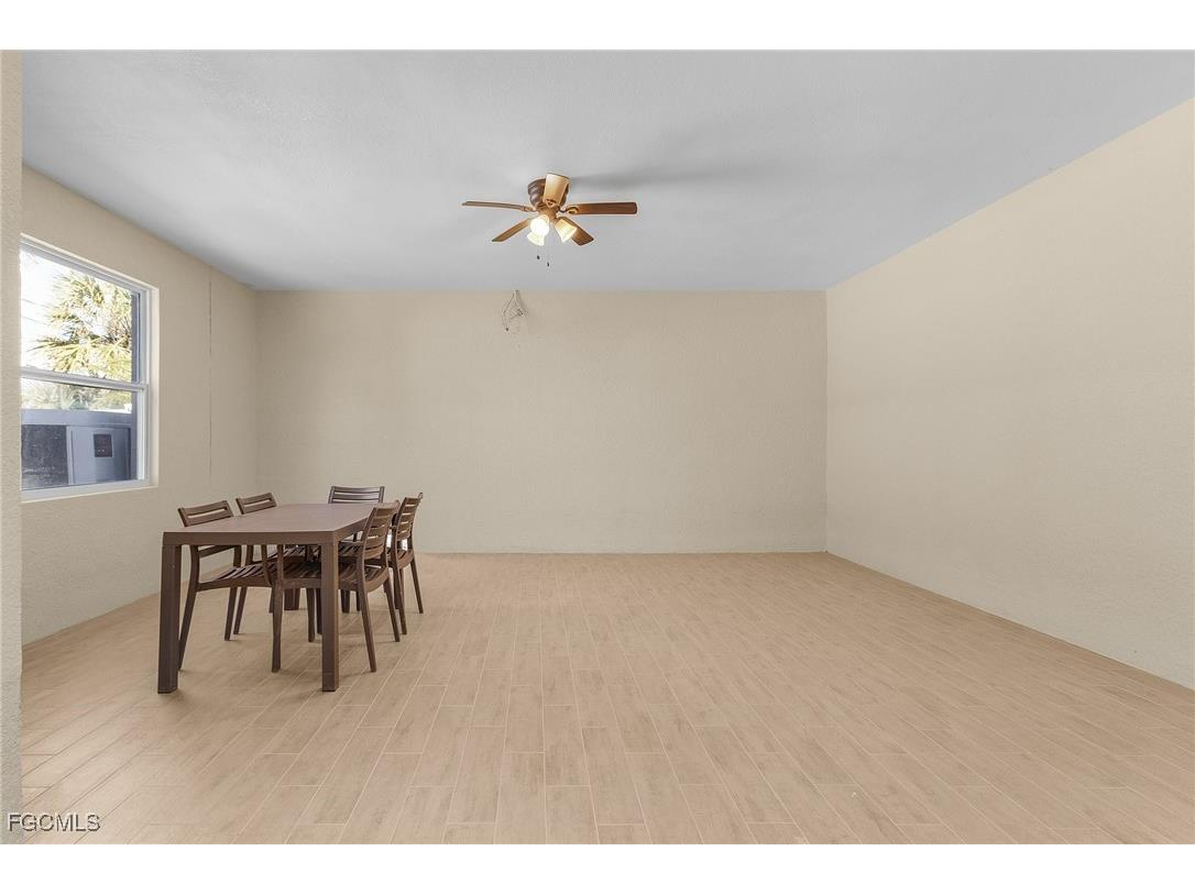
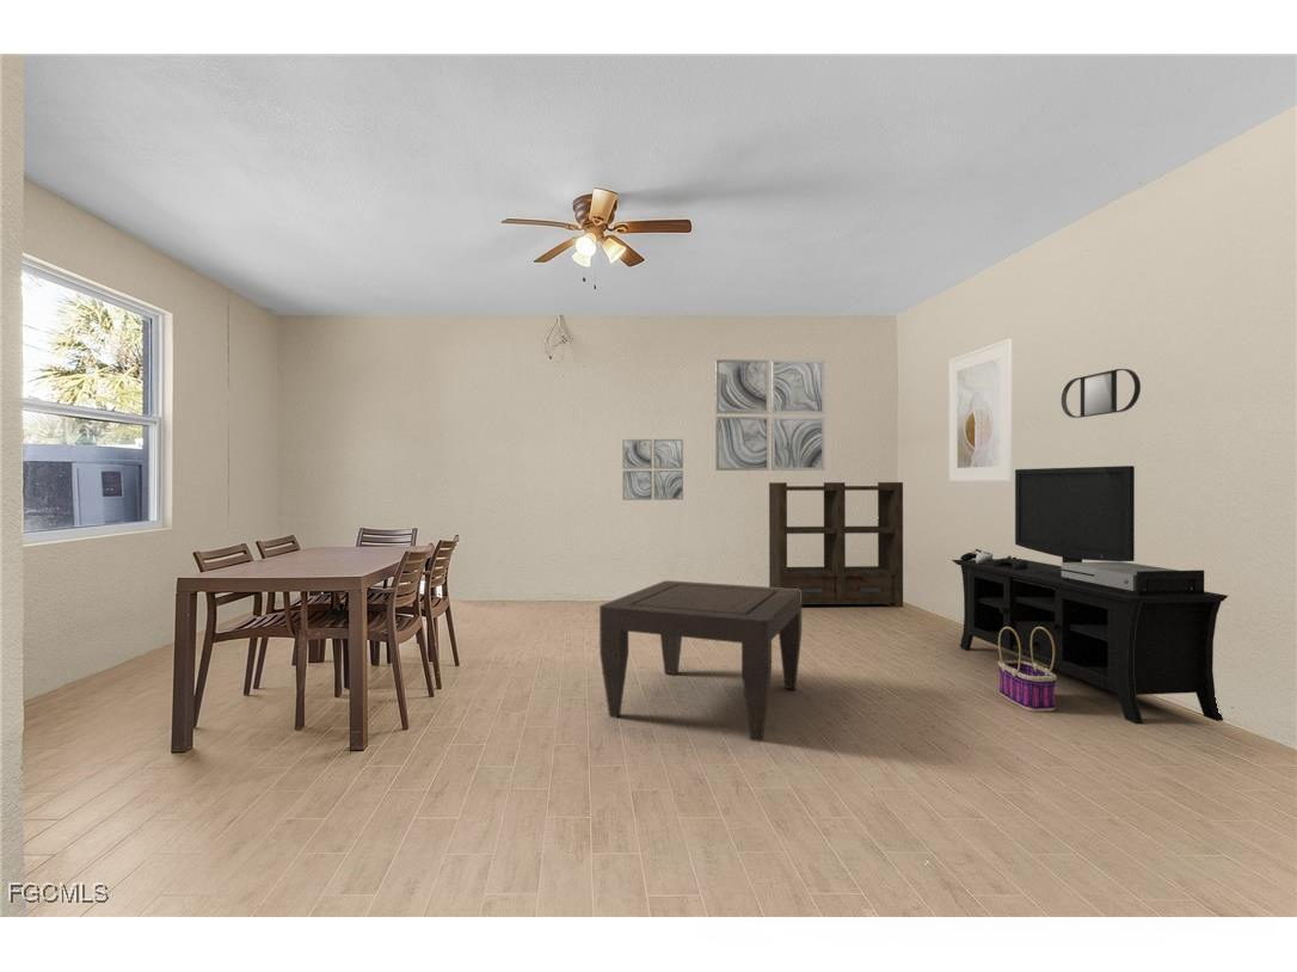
+ wall art (653, 468)
+ home mirror (1098, 394)
+ media console (1063, 572)
+ basket (1026, 664)
+ shelving unit (834, 542)
+ wall art (768, 413)
+ coffee table (707, 639)
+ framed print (977, 416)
